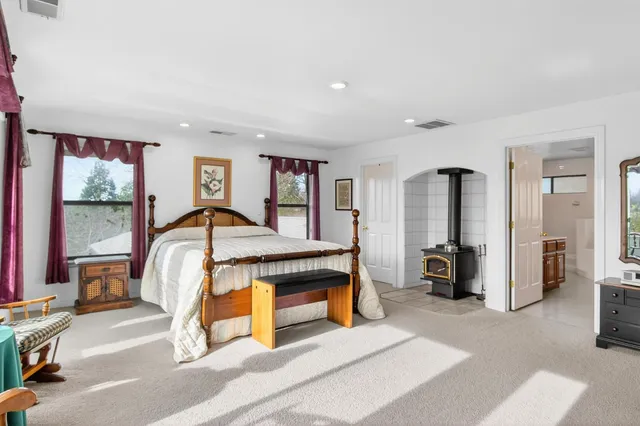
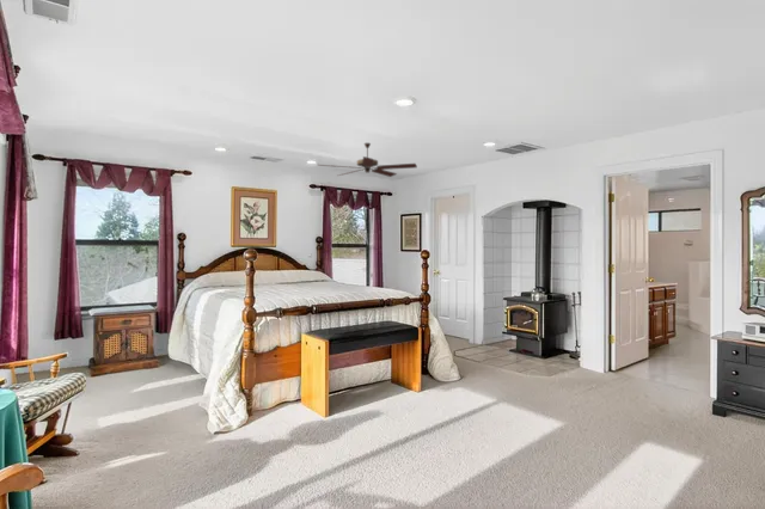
+ ceiling fan (367, 157)
